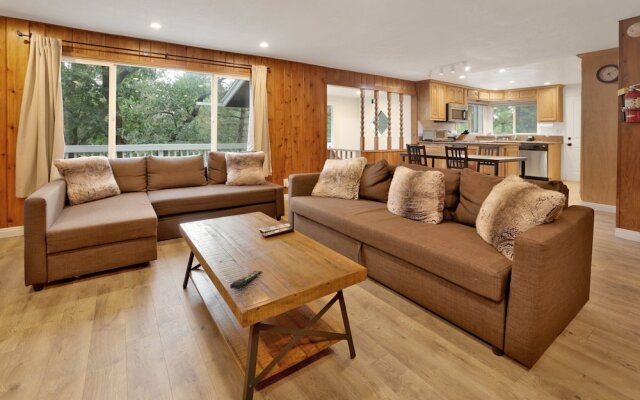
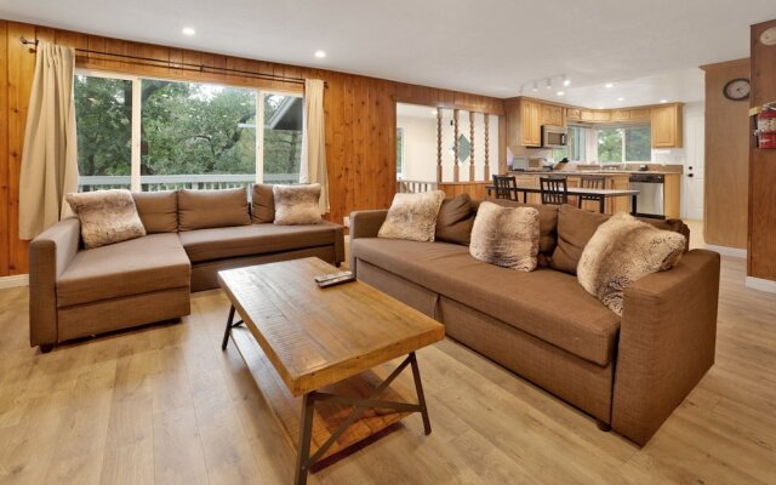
- remote control (247, 278)
